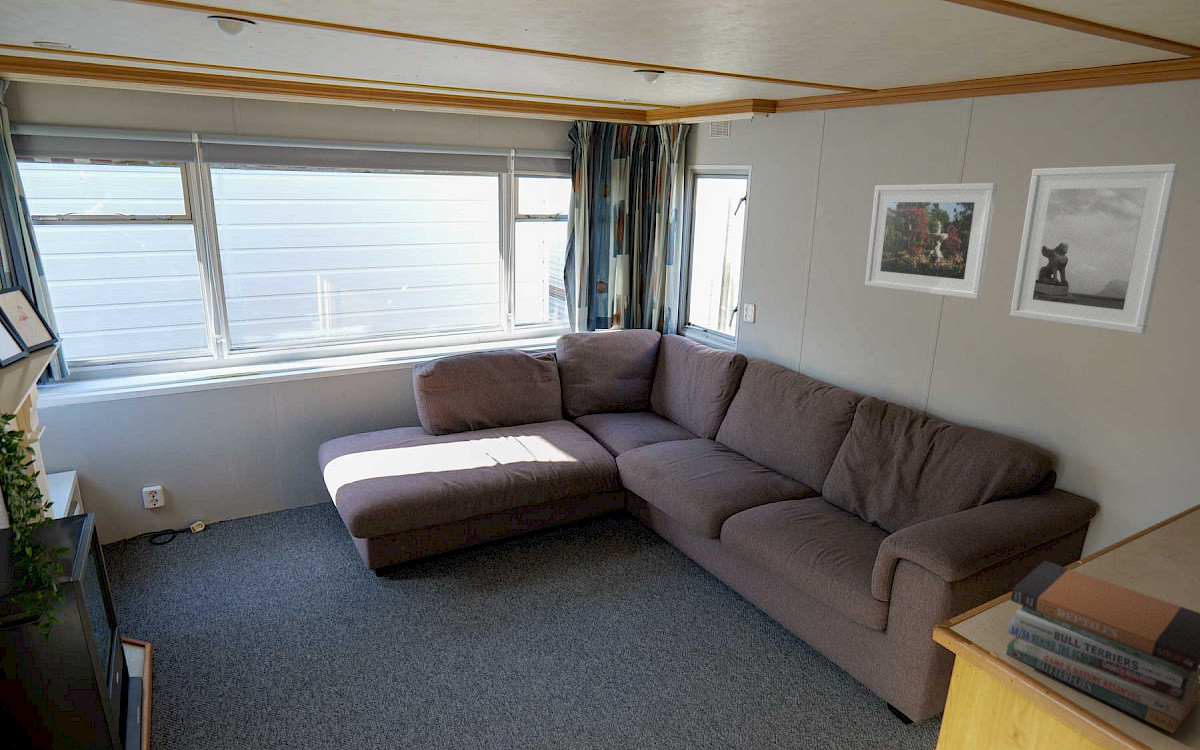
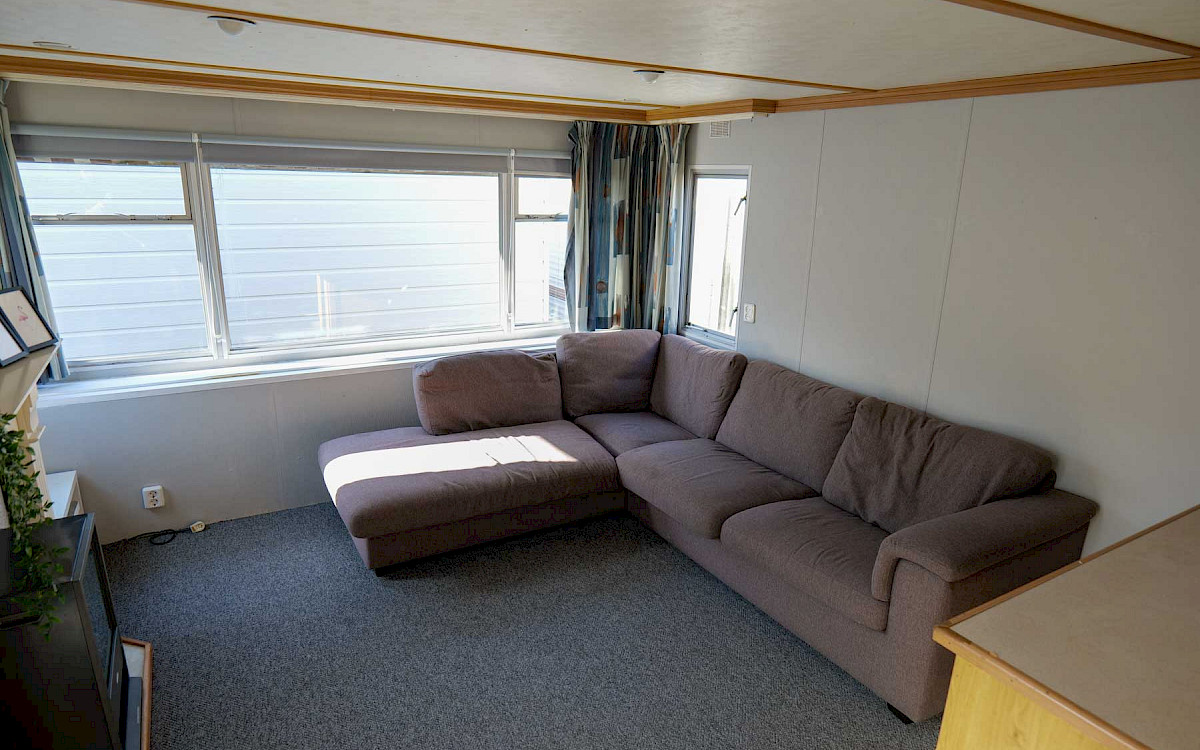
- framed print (925, 239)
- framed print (1086, 247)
- book stack (1103, 638)
